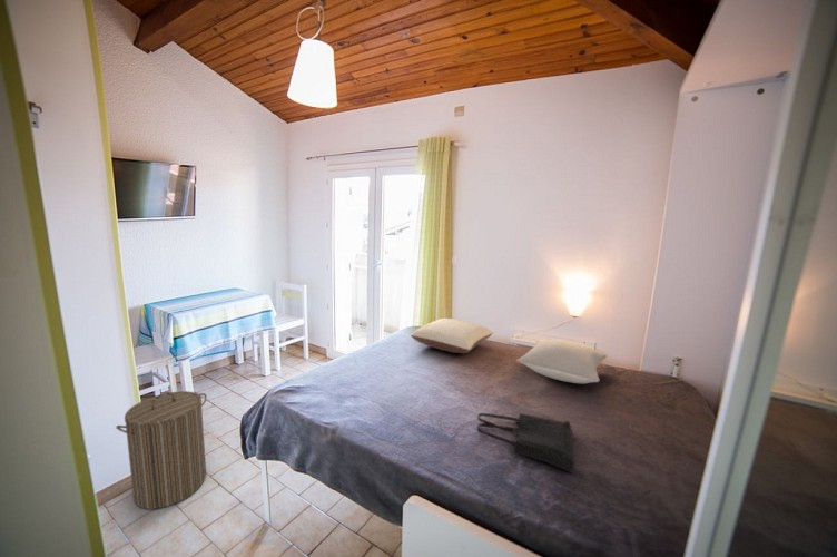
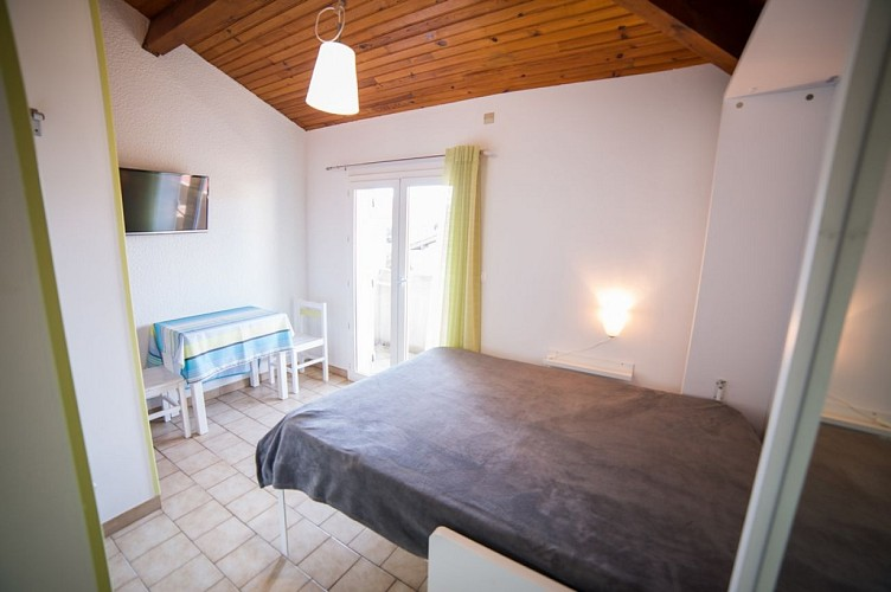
- tote bag (522, 432)
- pillow (453, 334)
- pillow (562, 358)
- laundry hamper (168, 440)
